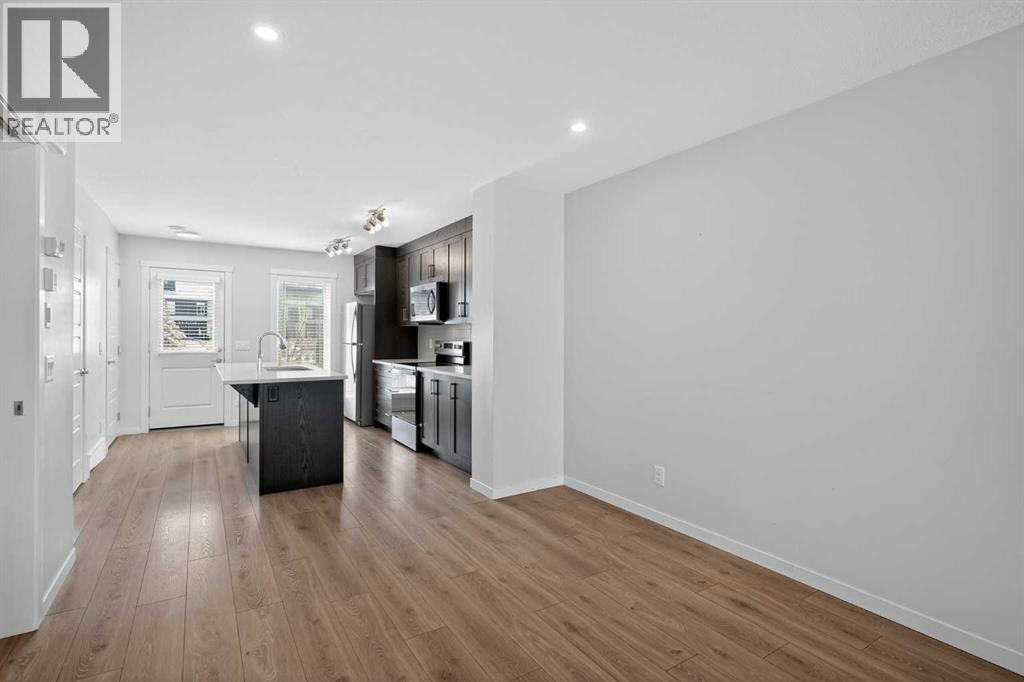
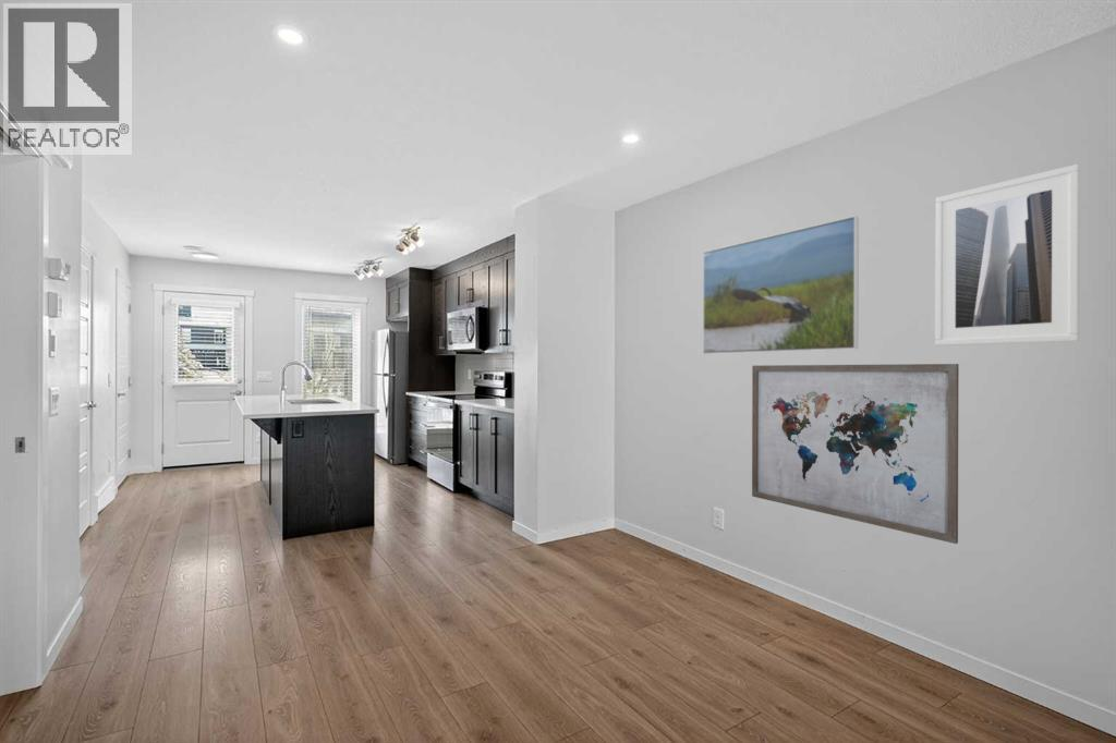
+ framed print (771, 293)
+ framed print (1000, 263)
+ wall art (838, 440)
